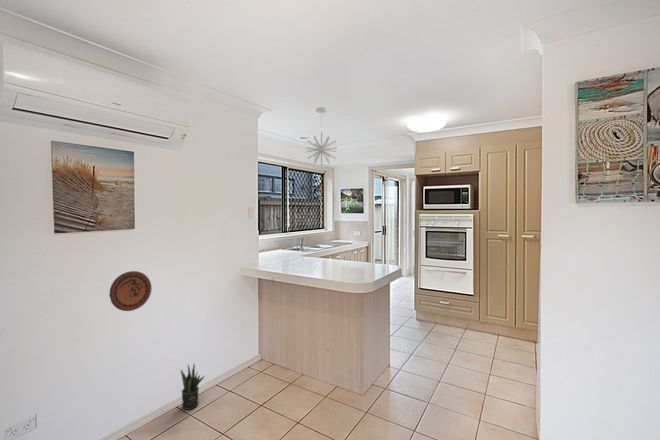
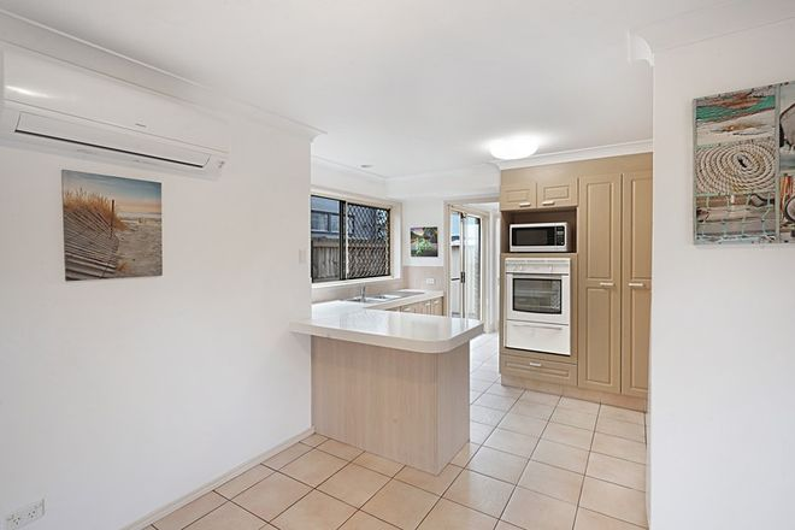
- decorative plate (131, 290)
- potted plant (191, 385)
- pendant light (321, 136)
